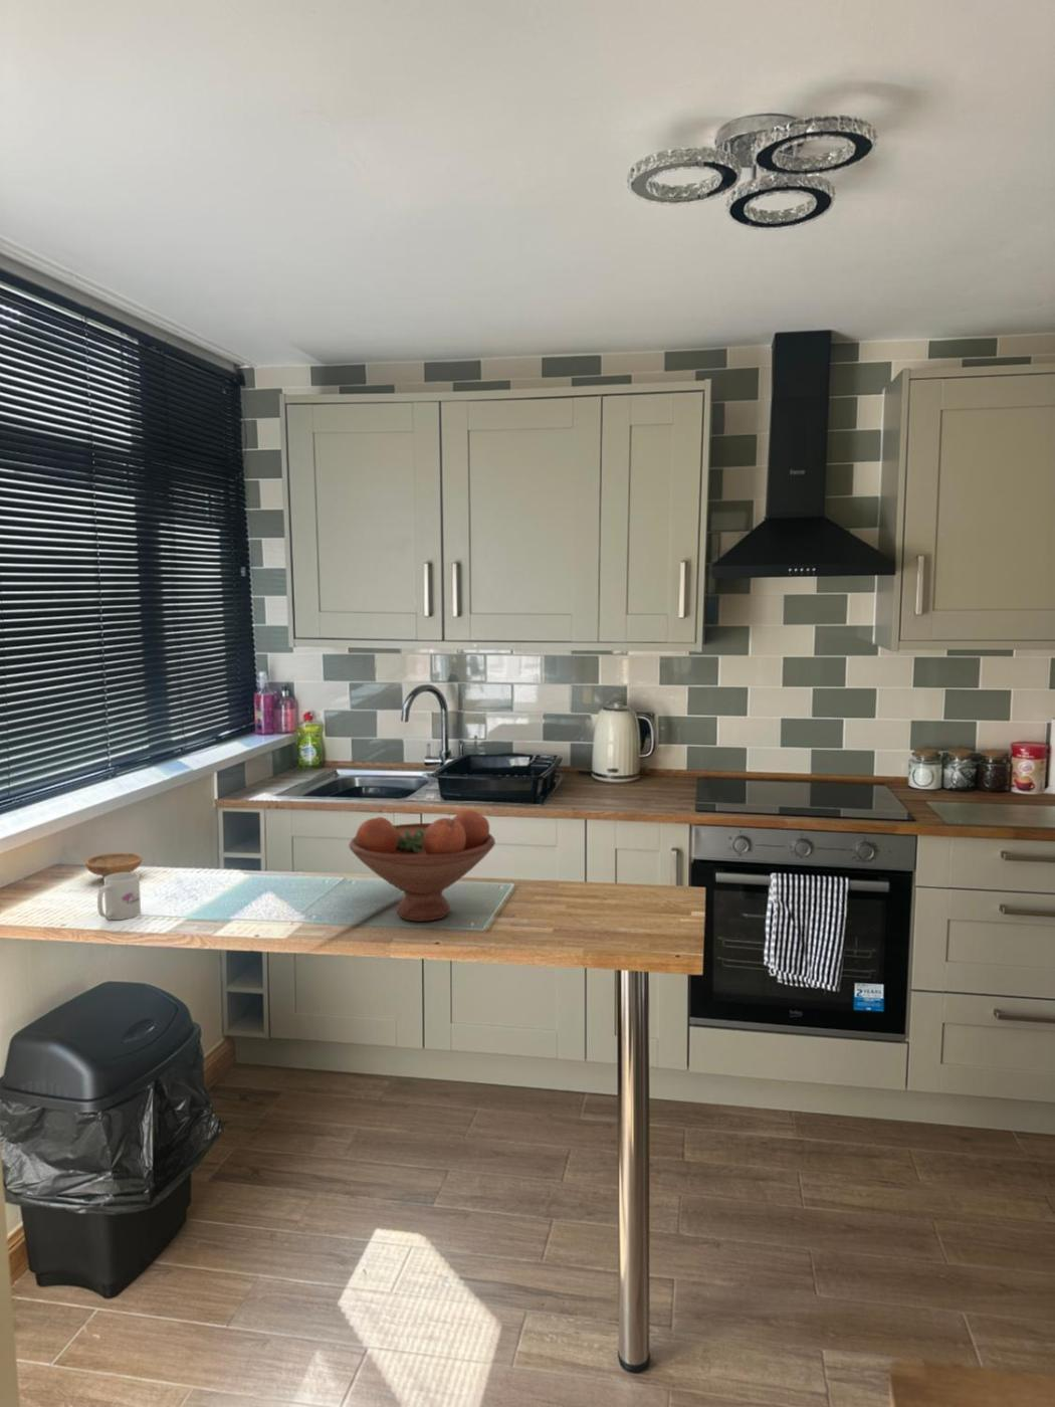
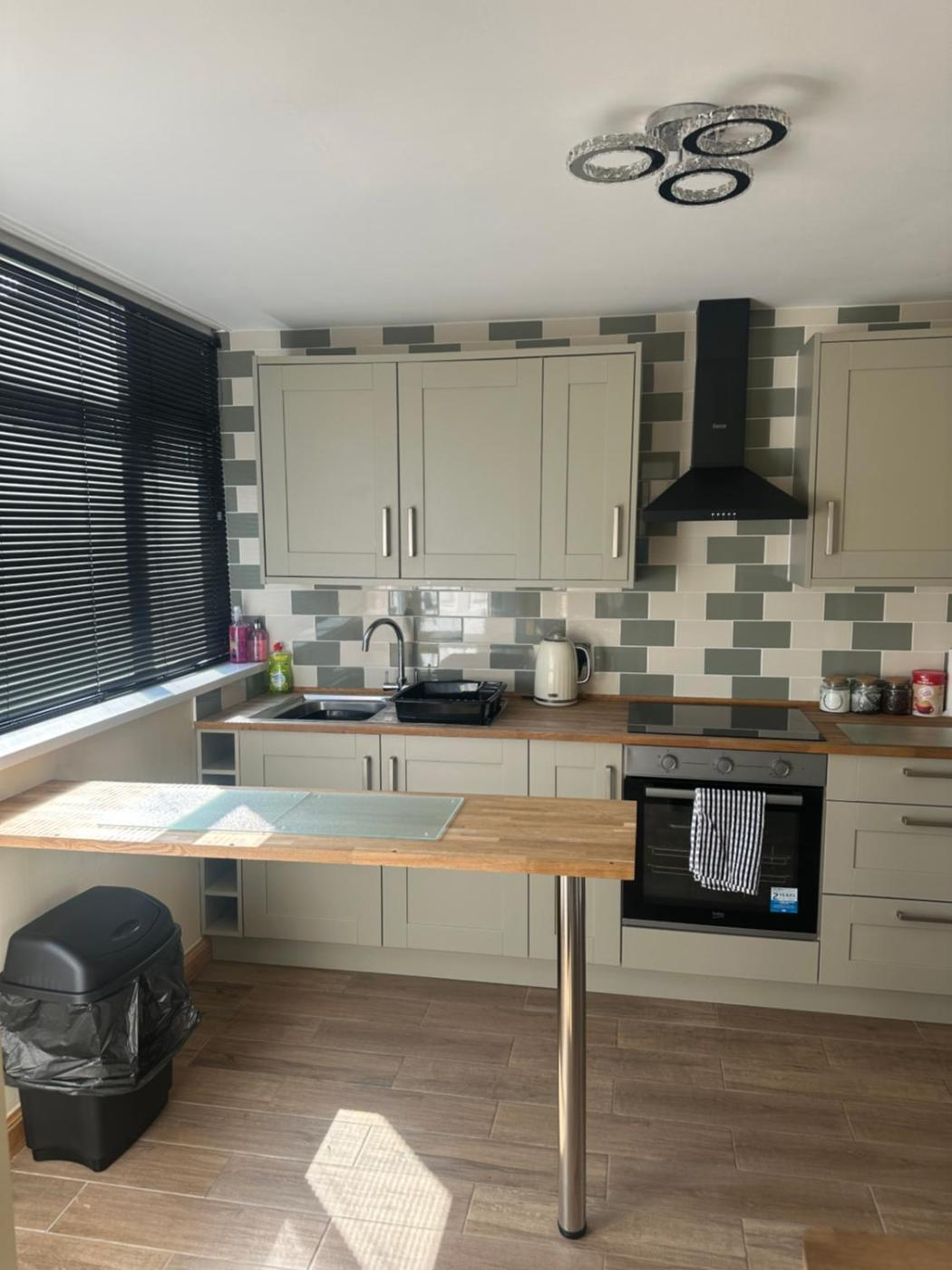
- fruit bowl (422, 861)
- bowl (113, 867)
- mug (116, 897)
